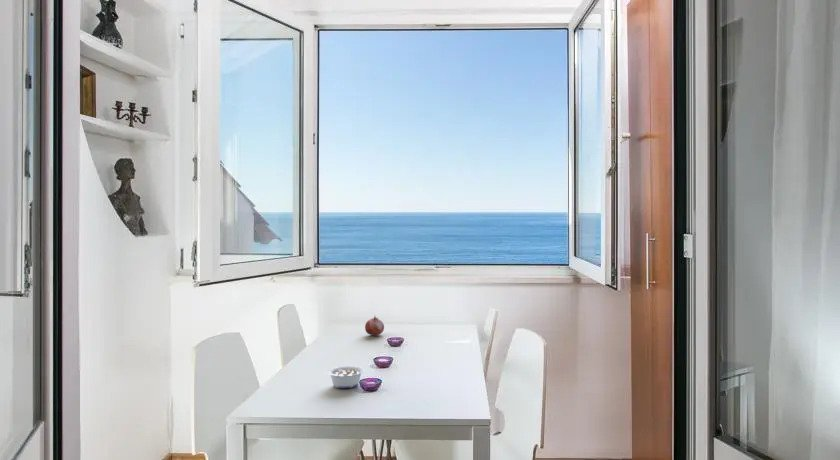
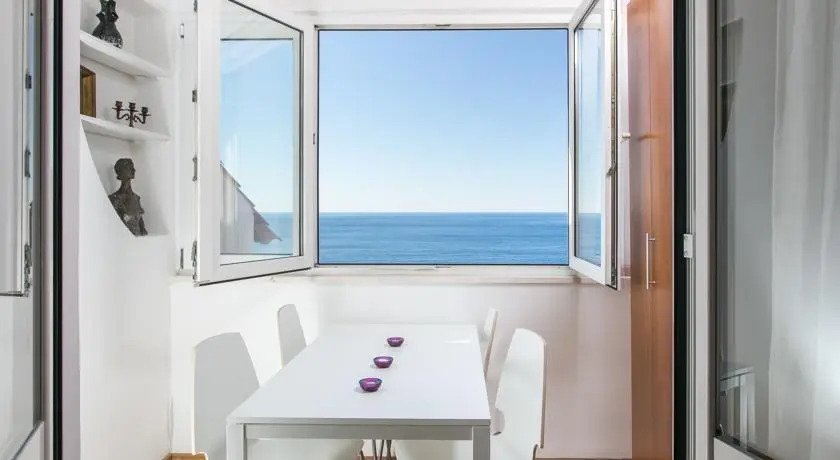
- fruit (374, 324)
- legume (345, 376)
